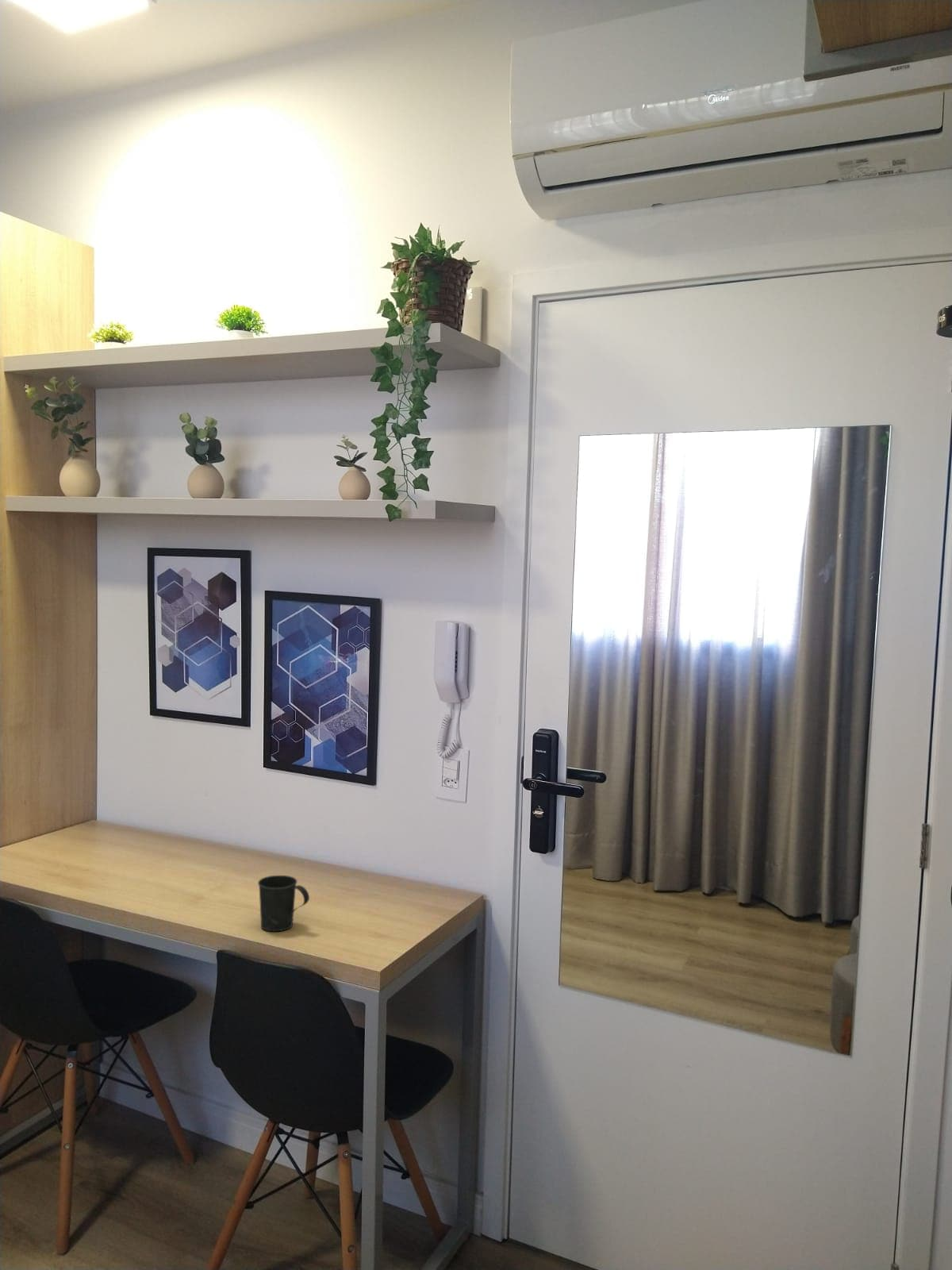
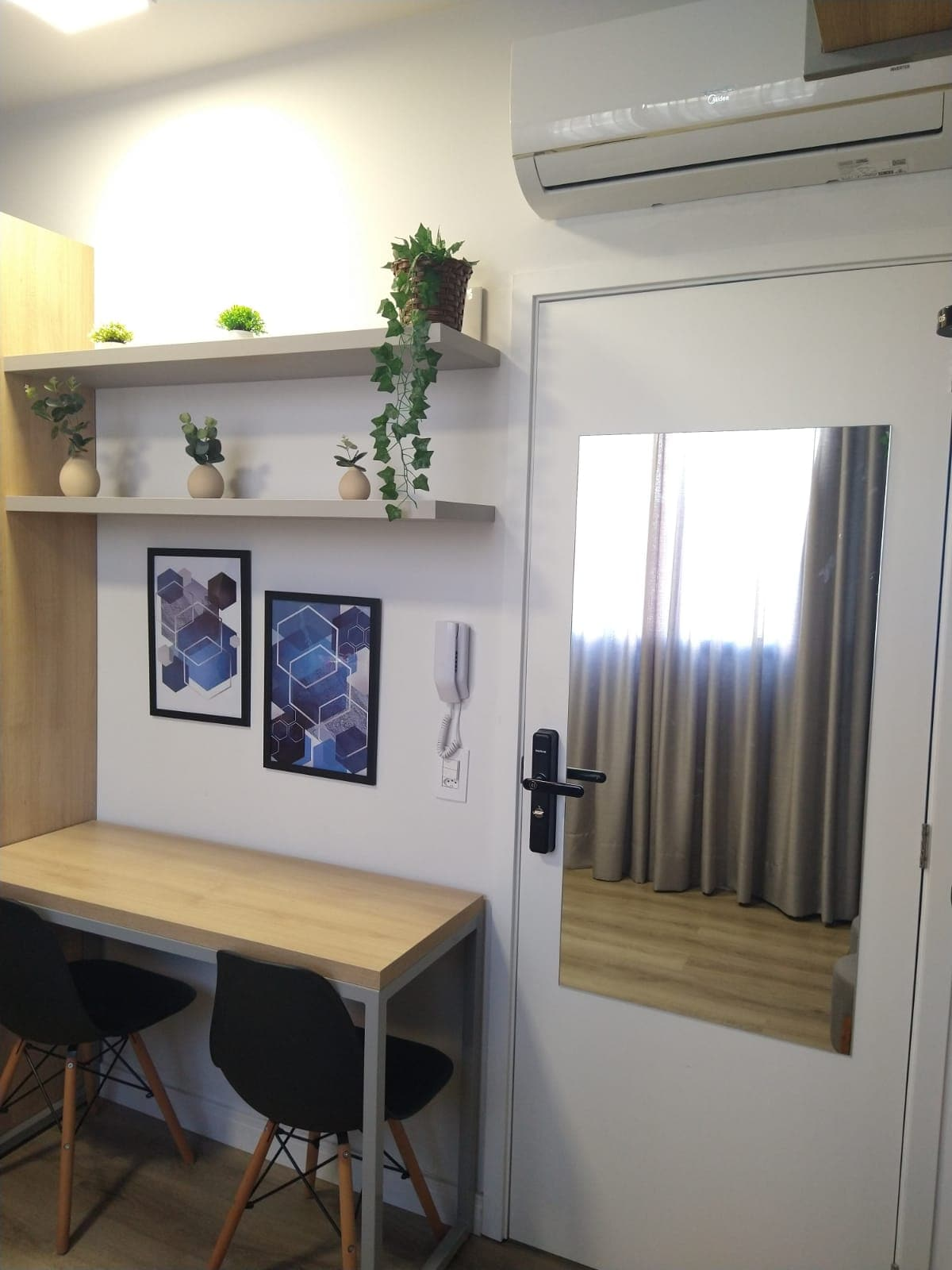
- mug (284, 905)
